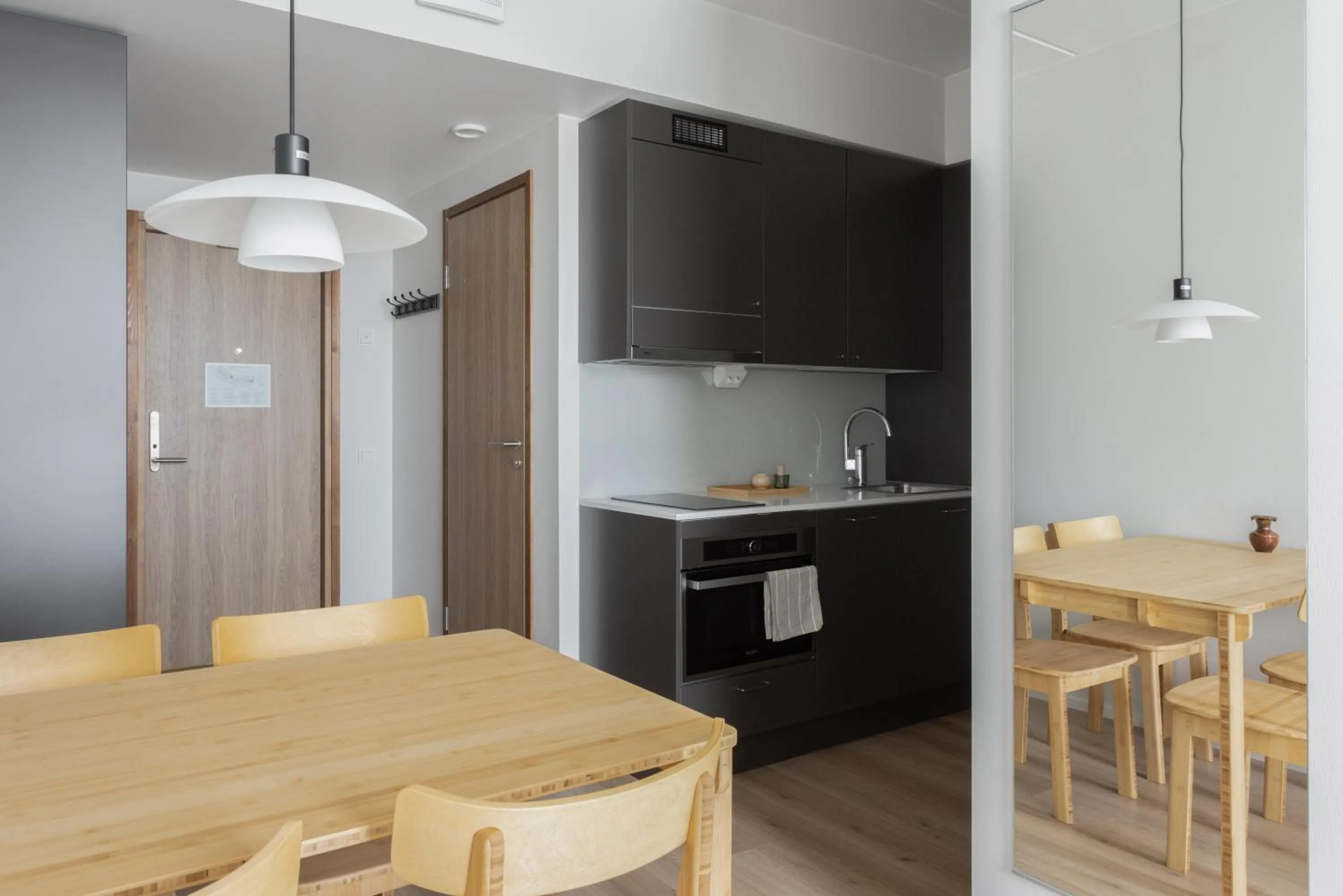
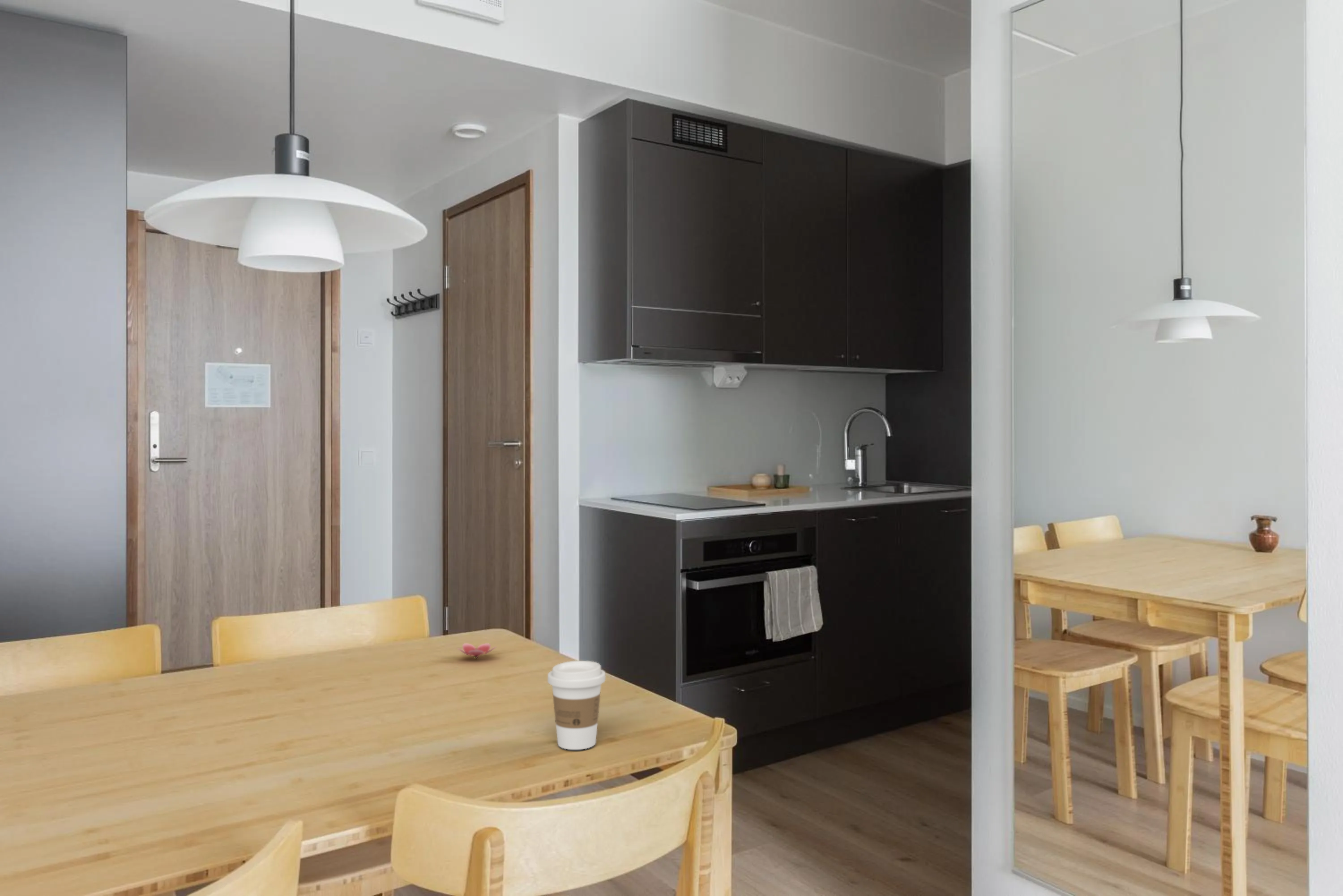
+ flower (478, 653)
+ coffee cup (577, 704)
